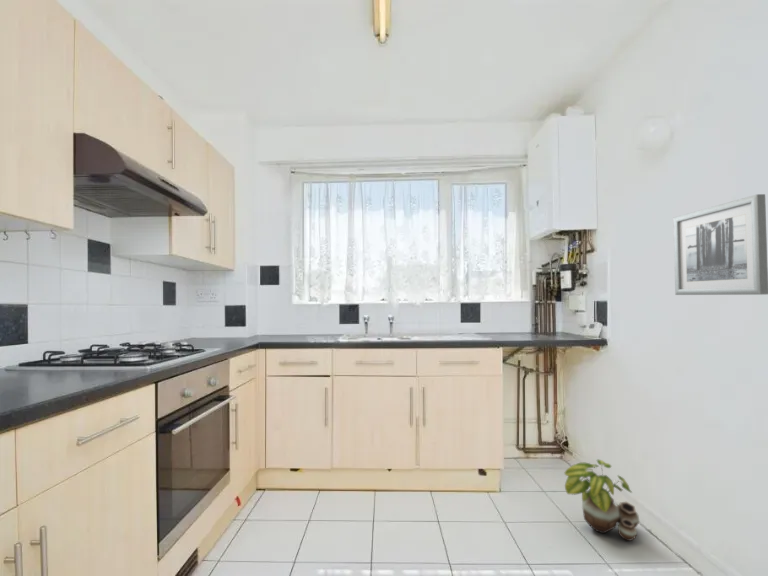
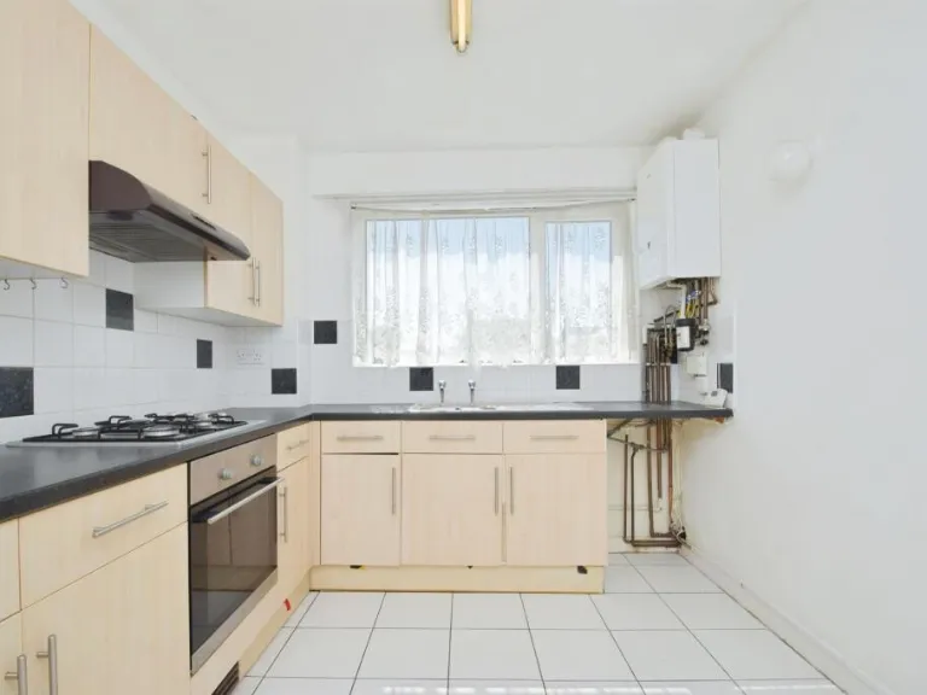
- wall art (714, 251)
- potted plant (604, 497)
